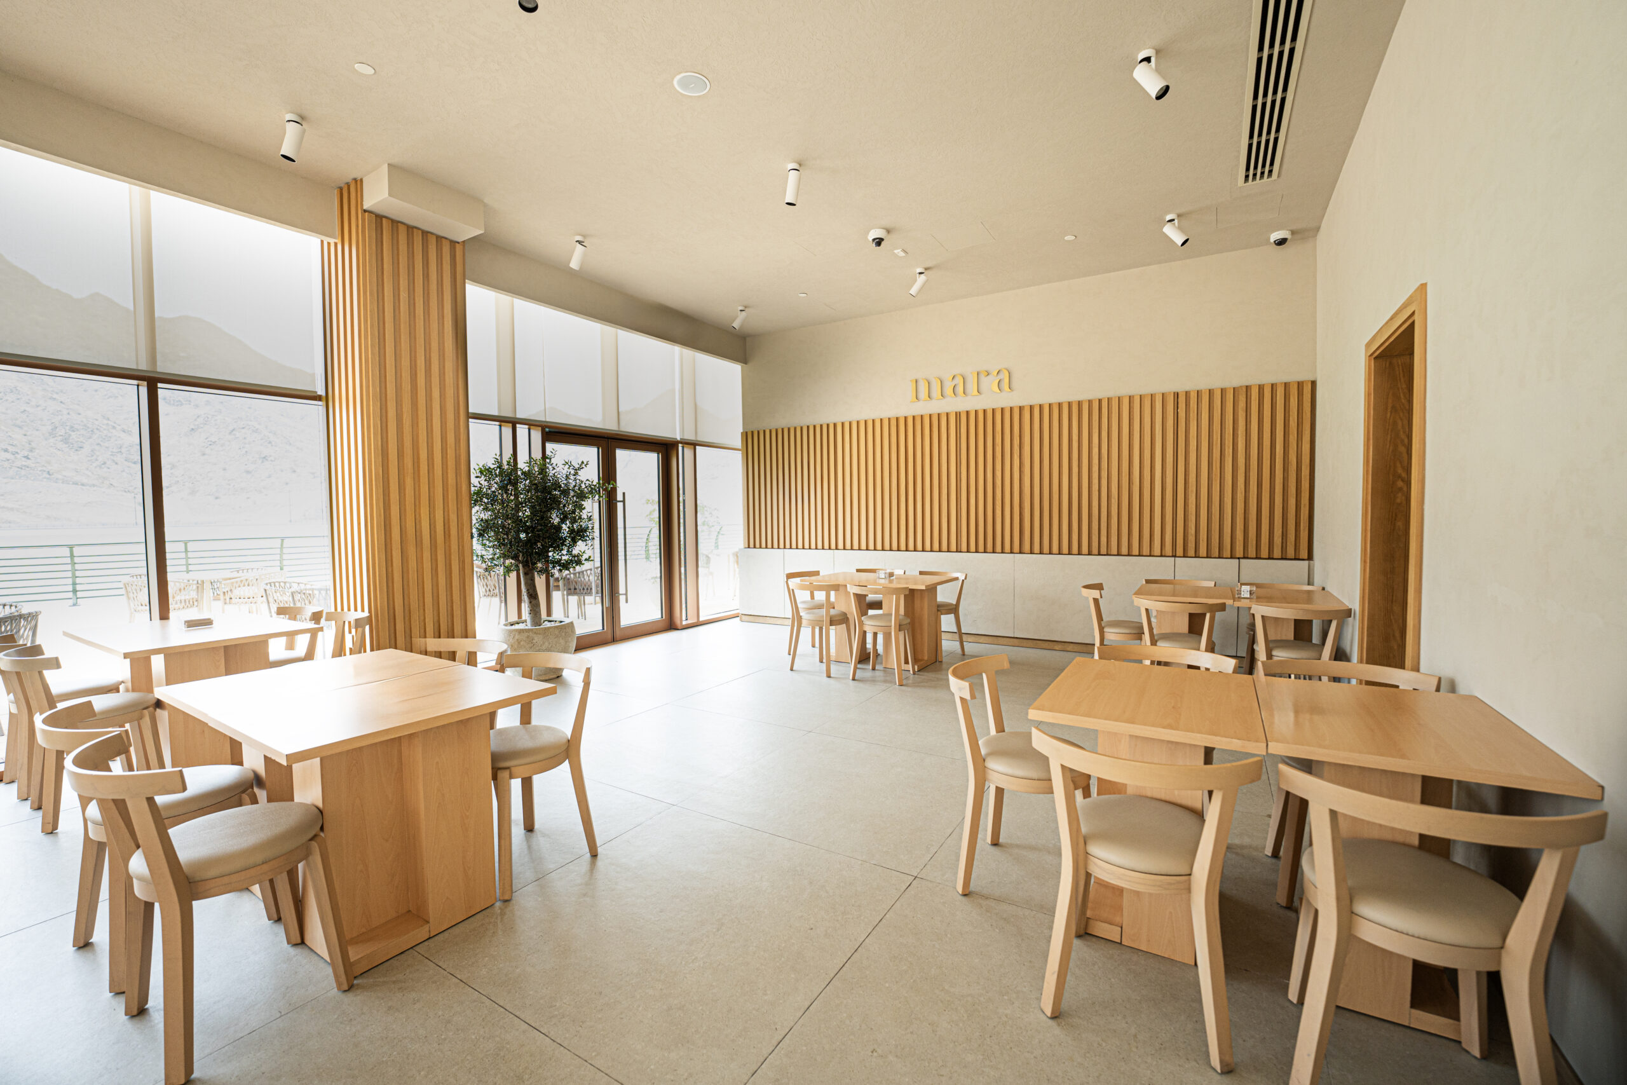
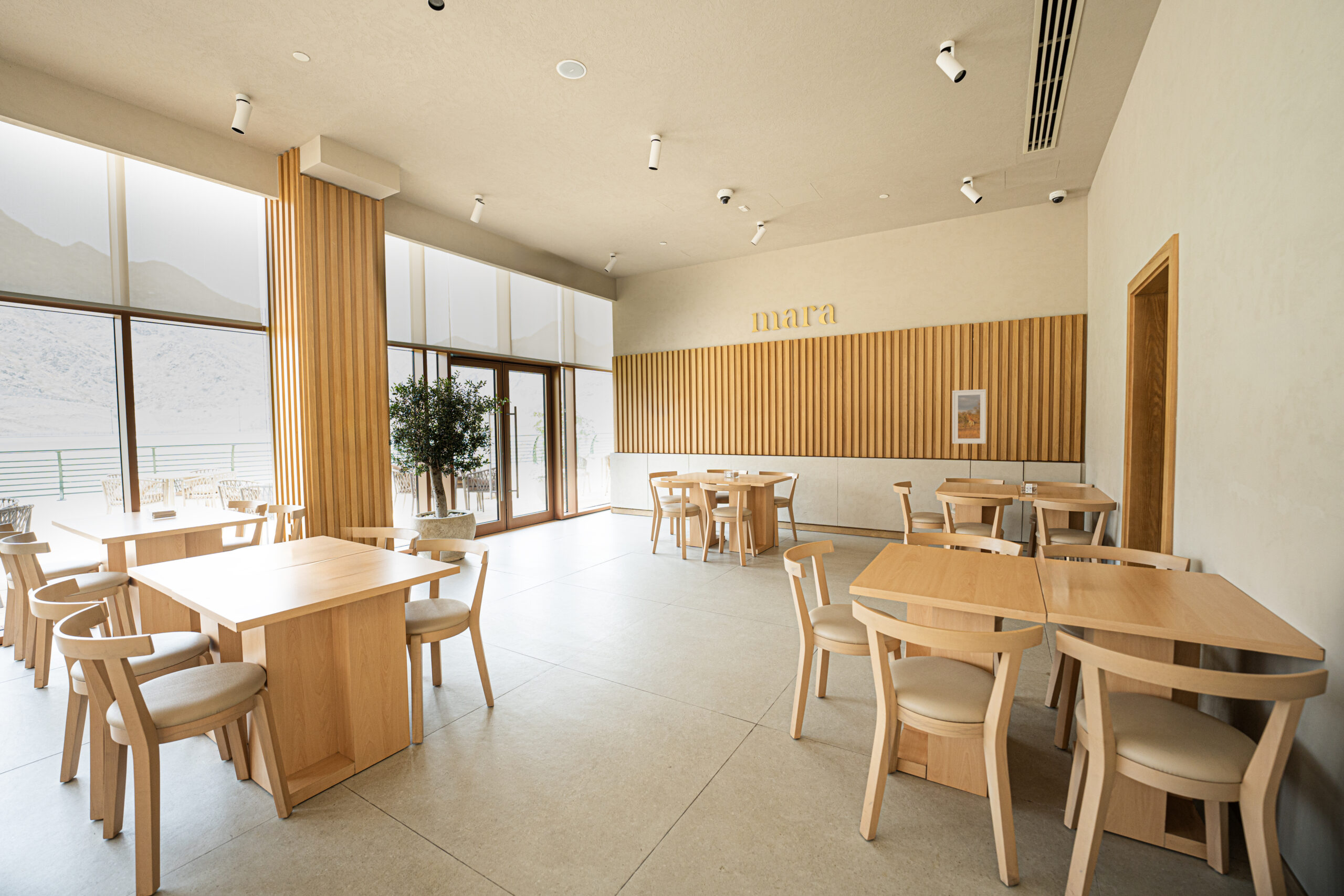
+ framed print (969, 417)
